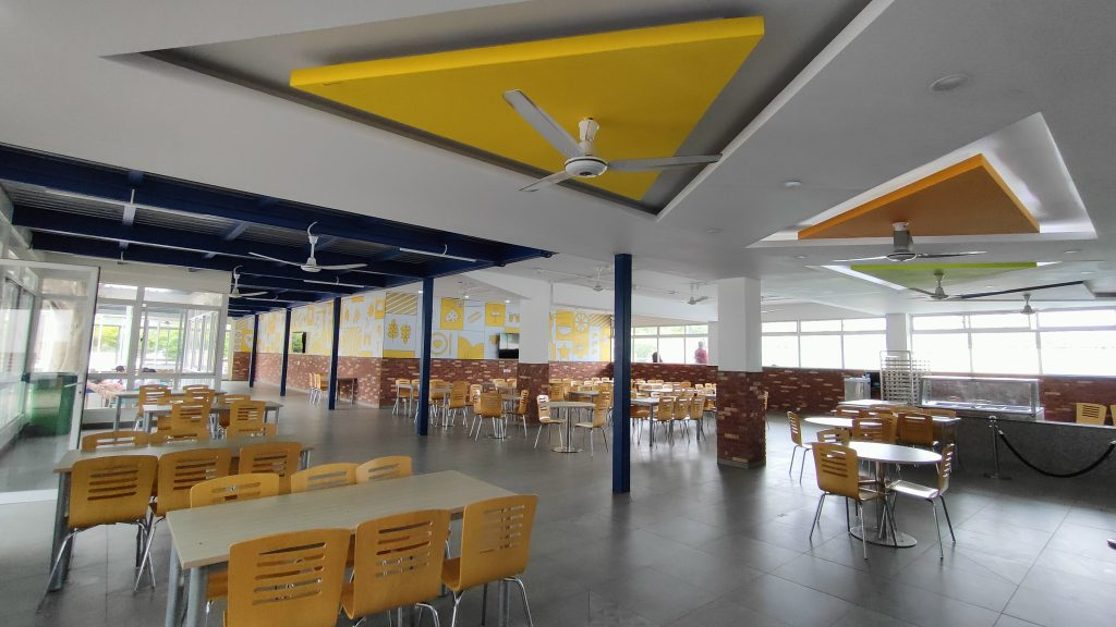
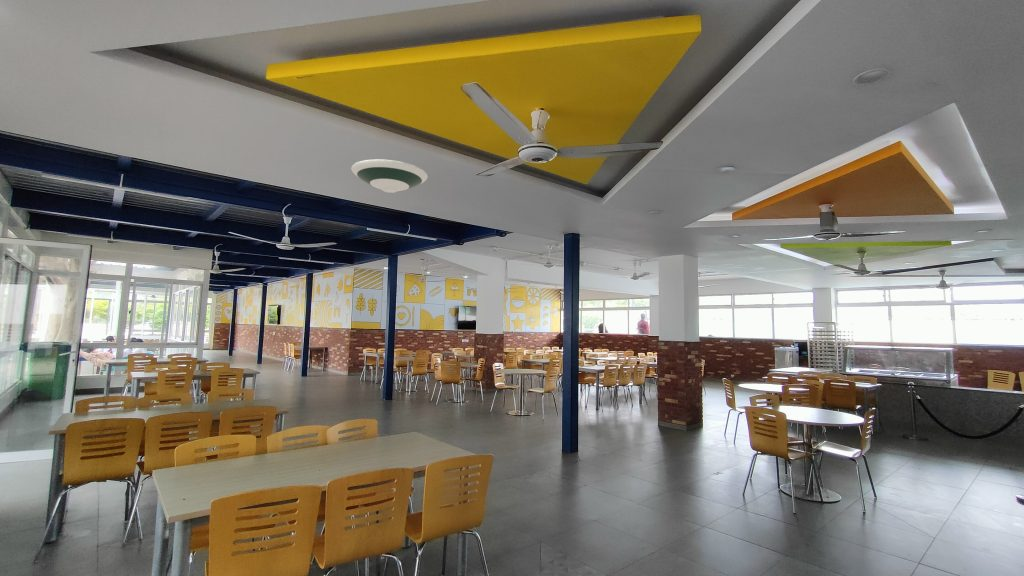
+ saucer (389, 182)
